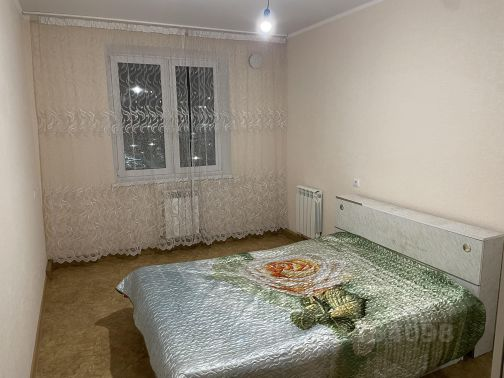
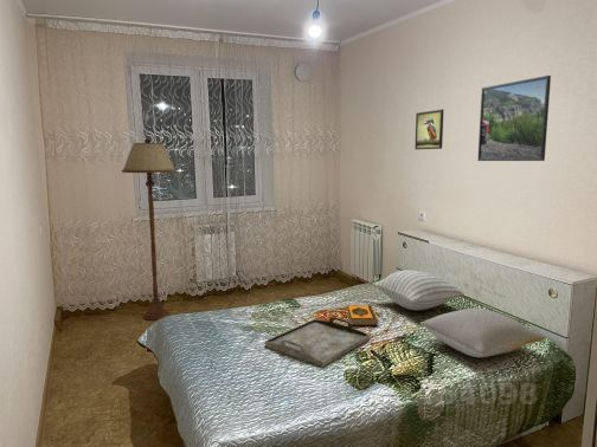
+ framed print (511, 122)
+ serving tray (317, 336)
+ pillow (416, 289)
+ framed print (428, 130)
+ floor lamp (152, 229)
+ hardback book (361, 315)
+ pillow (480, 330)
